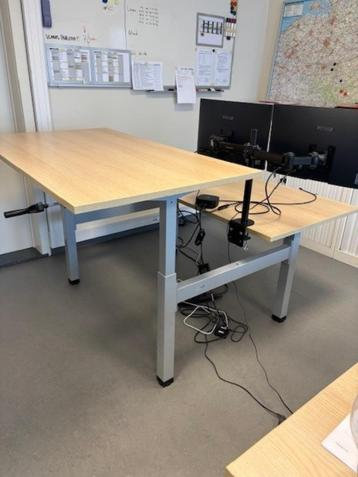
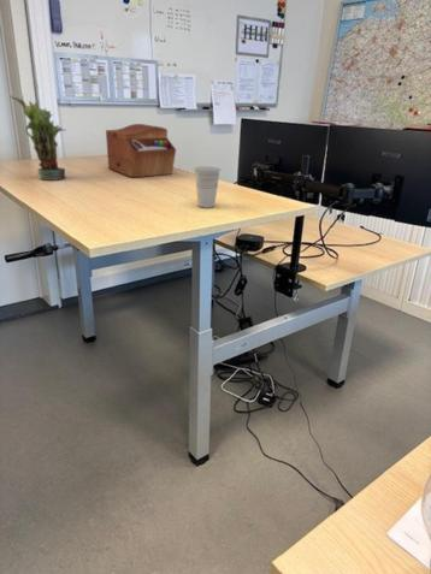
+ cup (206, 187)
+ sewing box (138, 149)
+ potted plant (41, 137)
